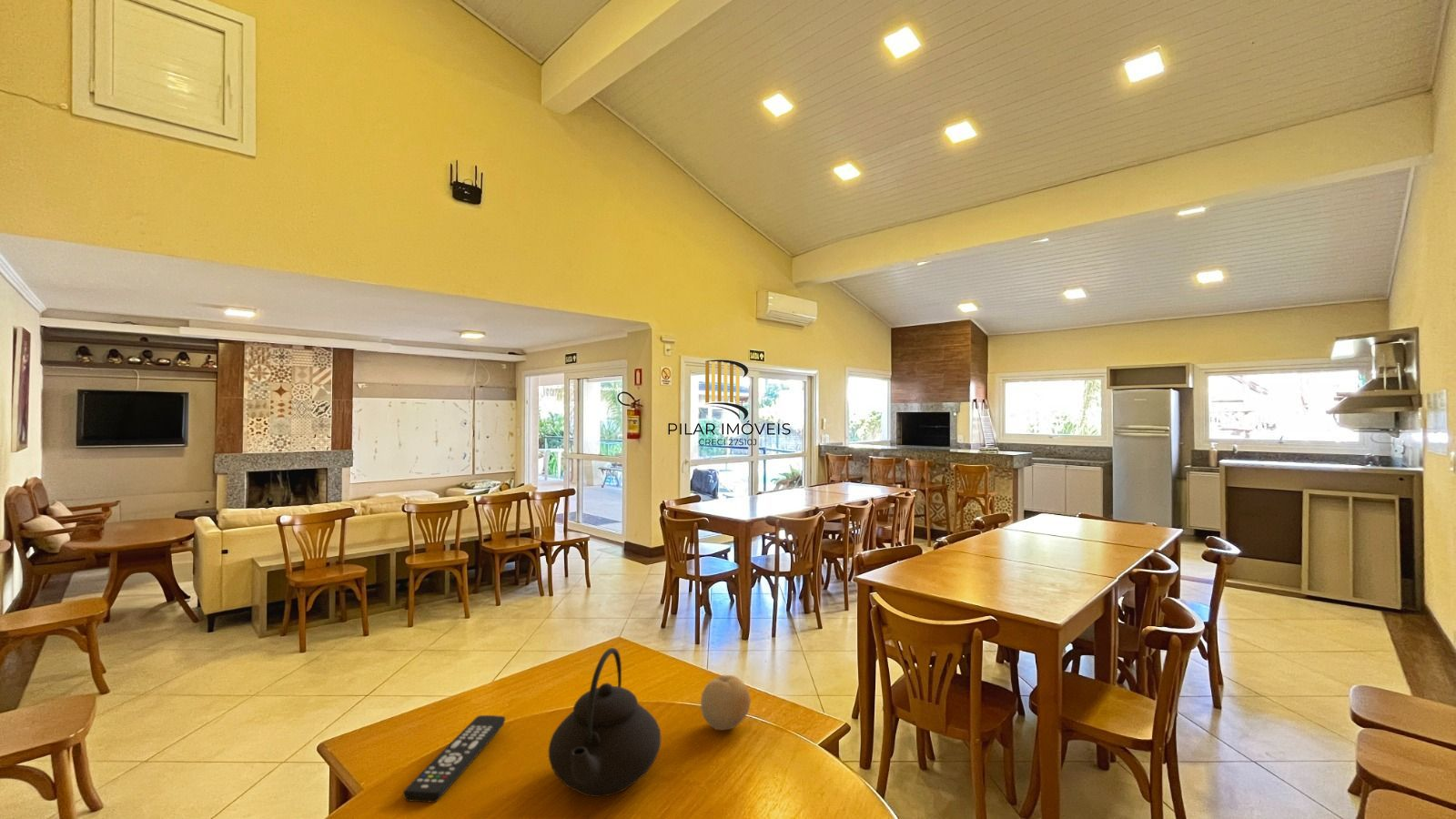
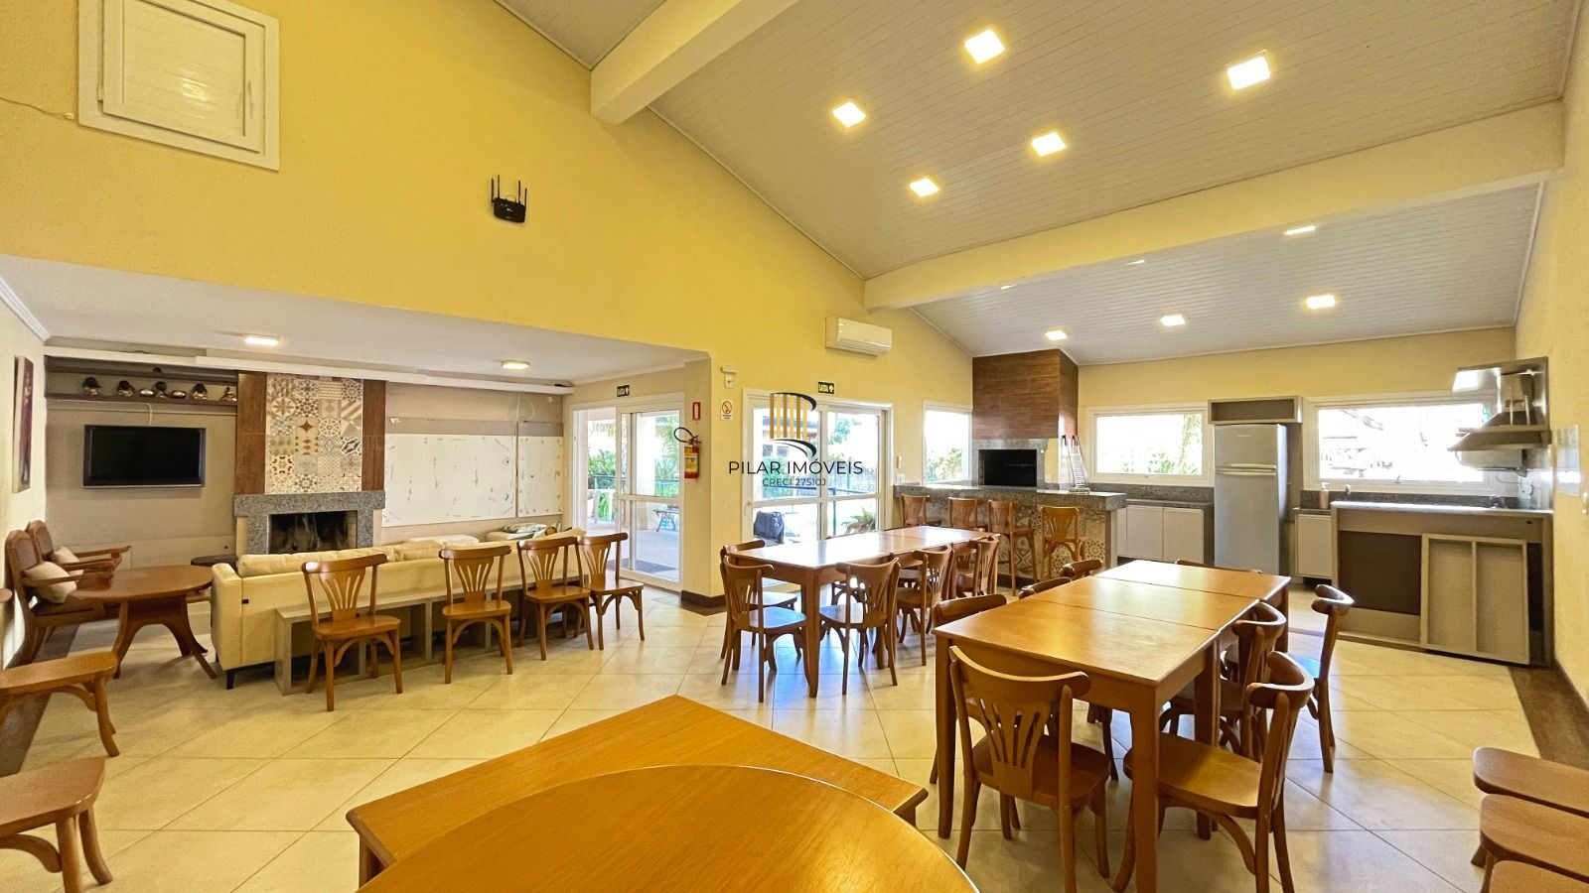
- remote control (460, 754)
- fruit (724, 702)
- teapot (602, 719)
